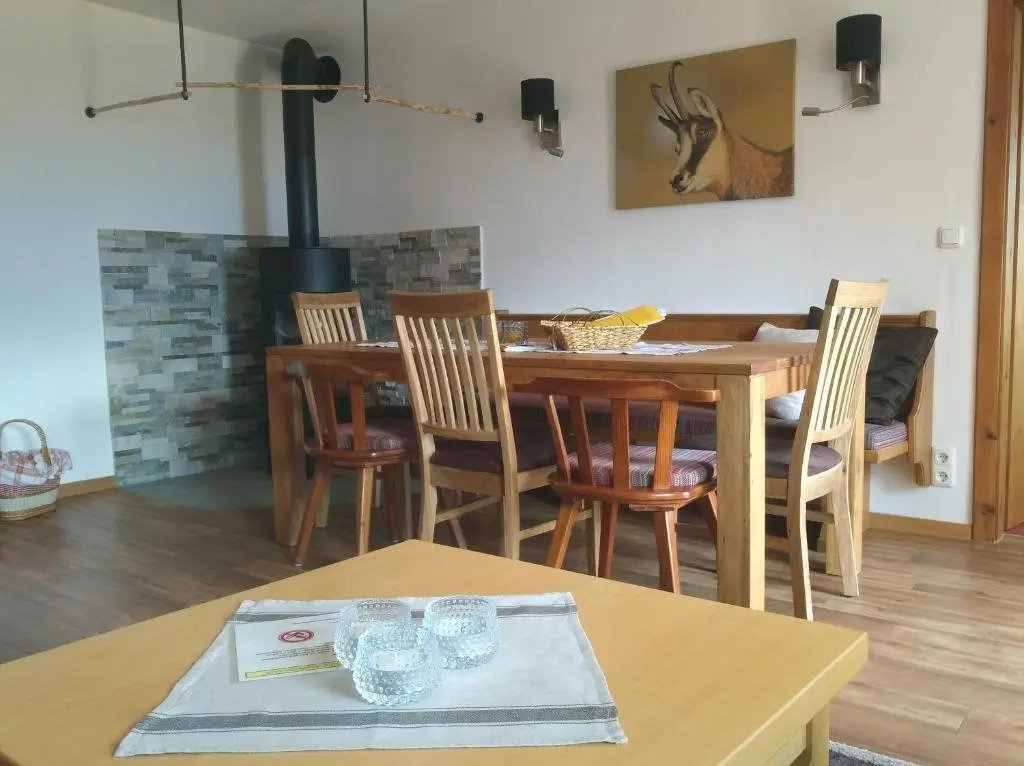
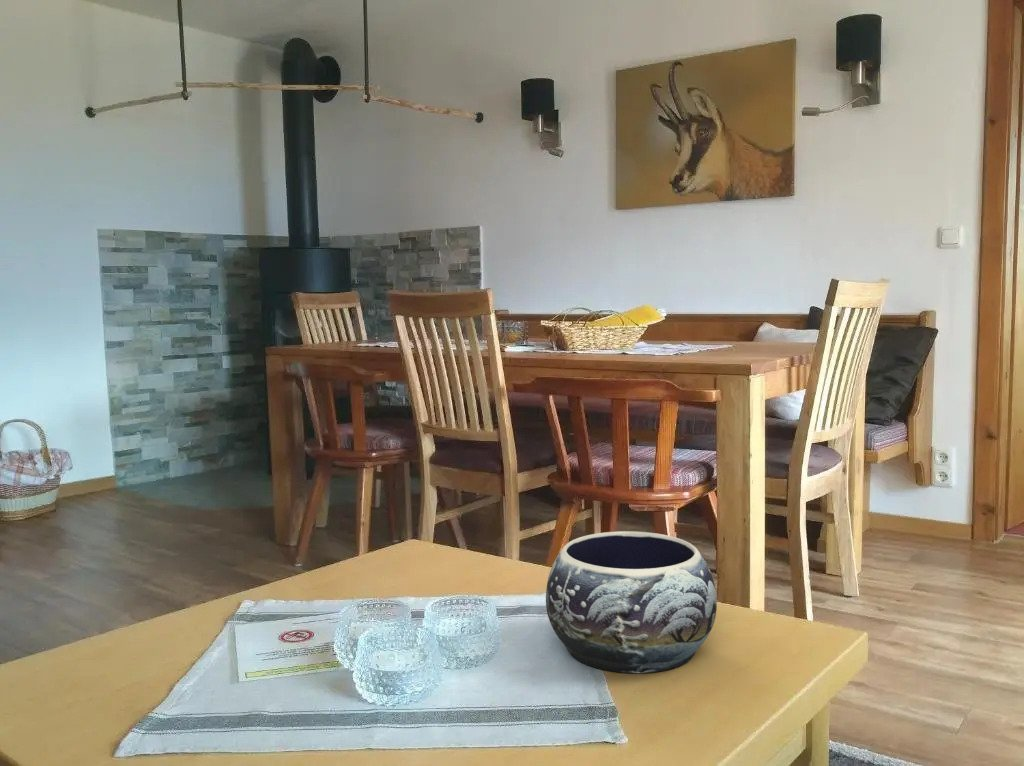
+ decorative bowl (630, 598)
